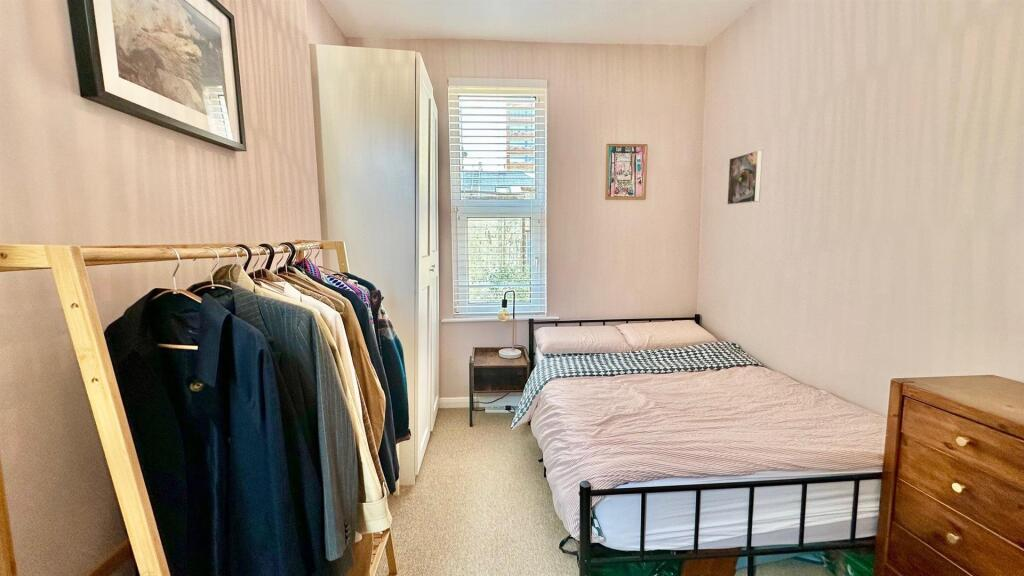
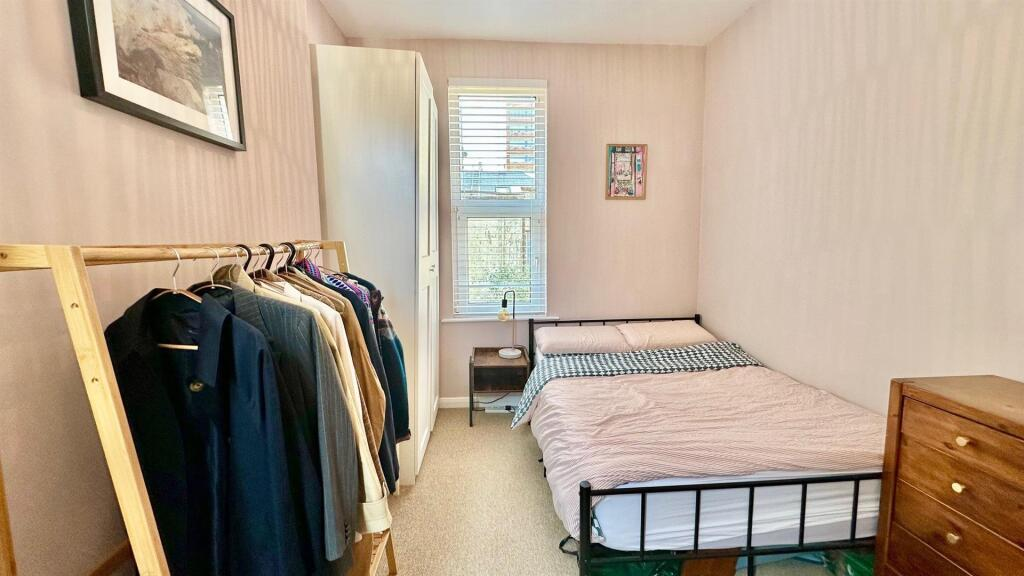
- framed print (743, 179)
